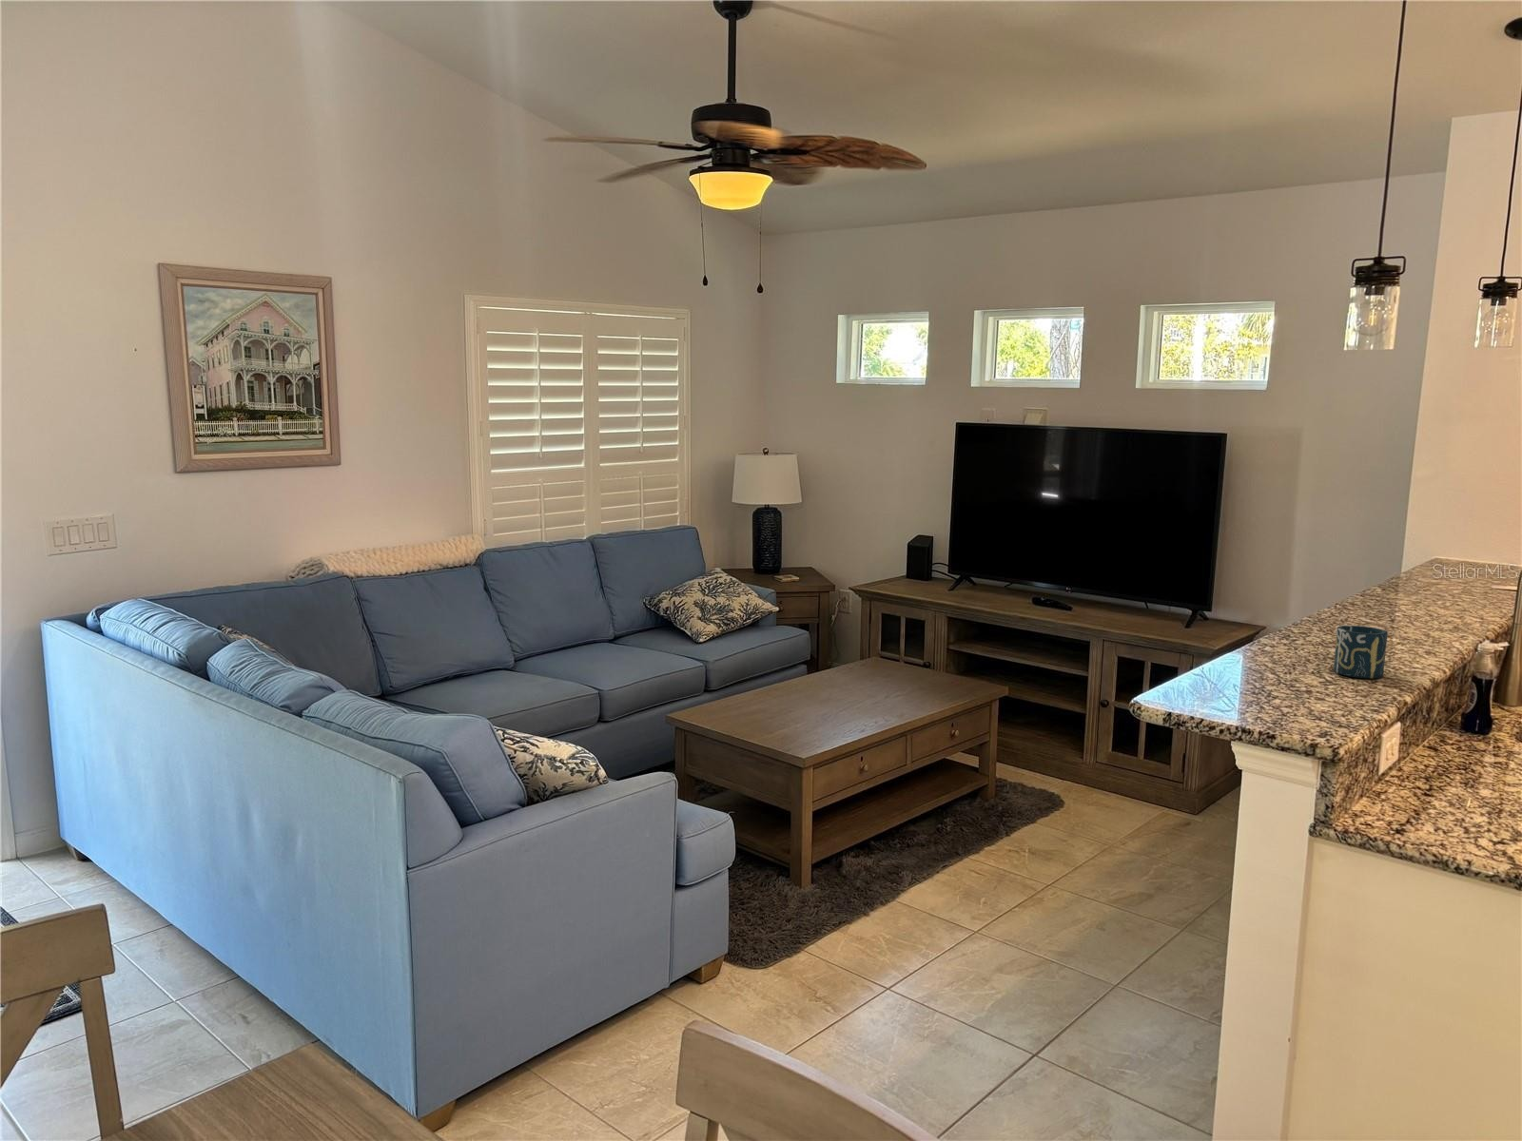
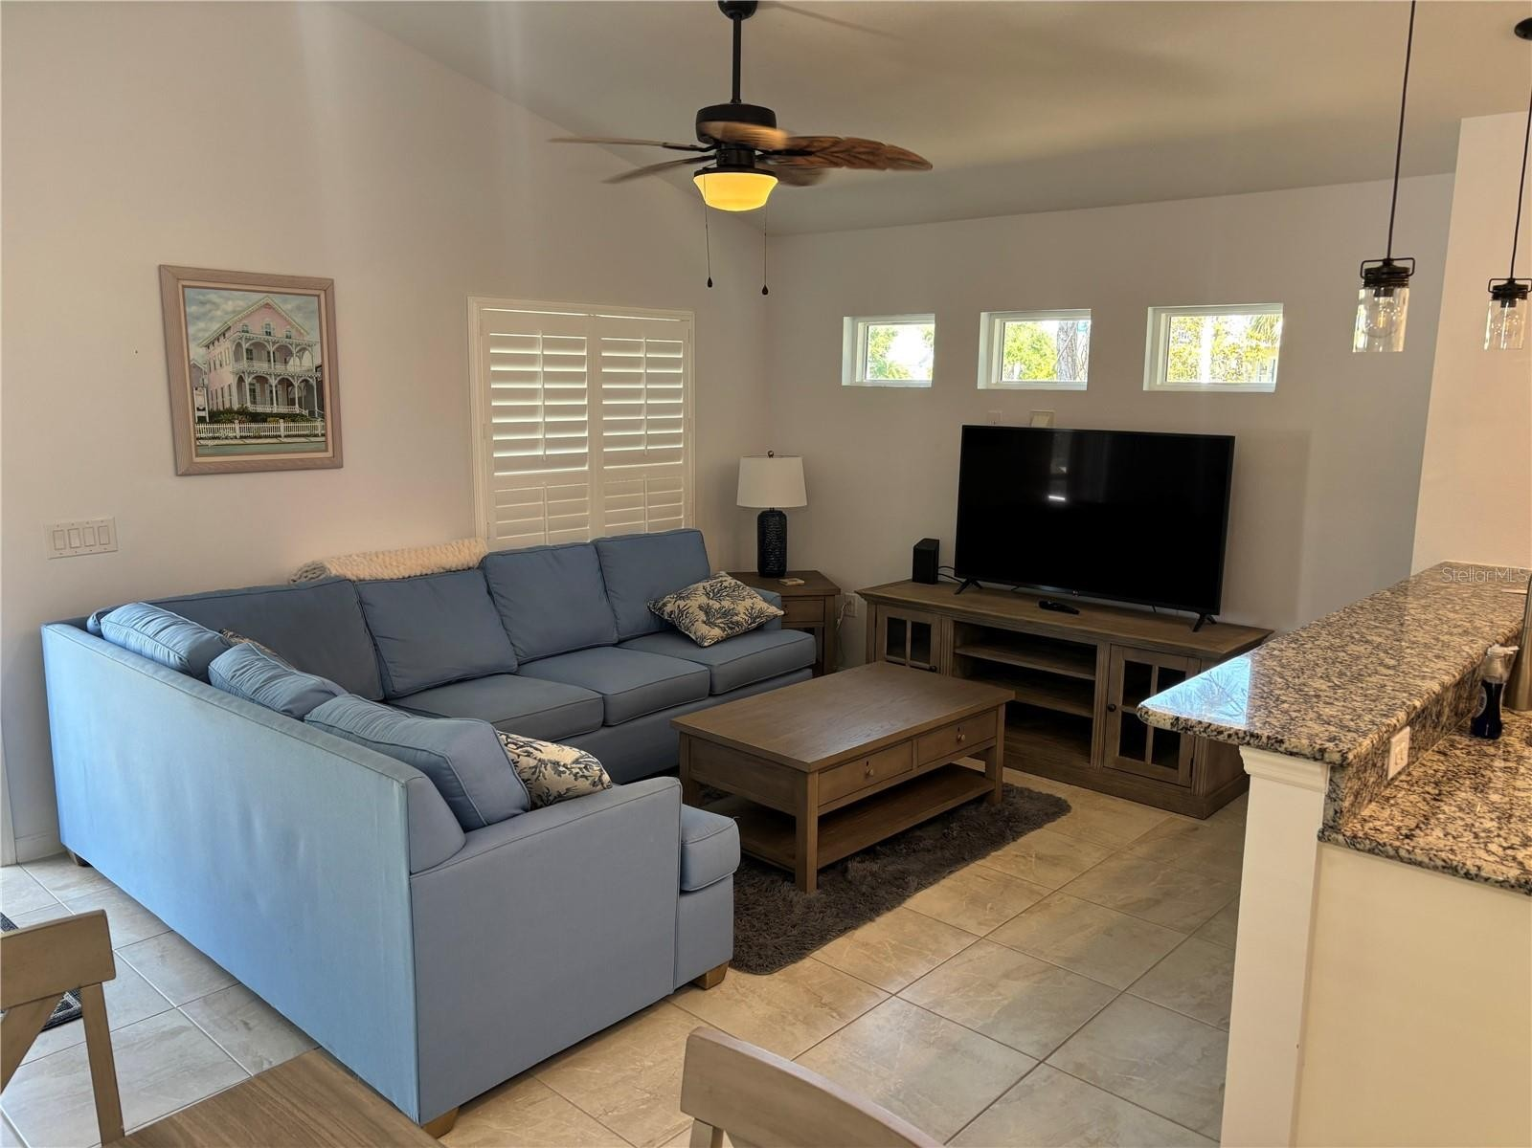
- cup (1361, 651)
